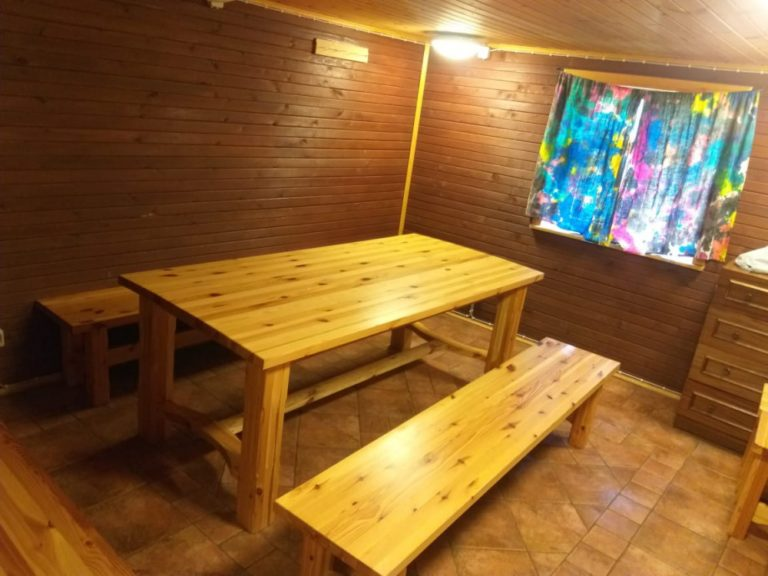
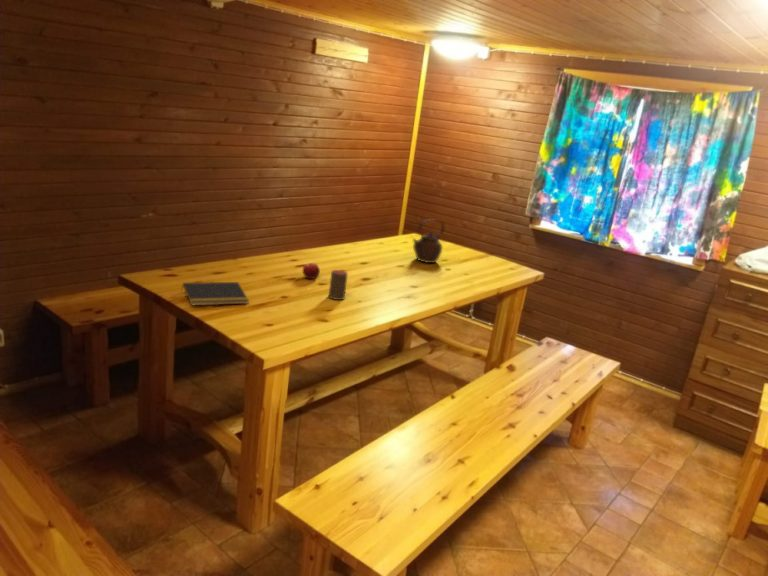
+ fruit (311, 270)
+ teapot (426, 240)
+ notepad (215, 293)
+ cup (338, 284)
